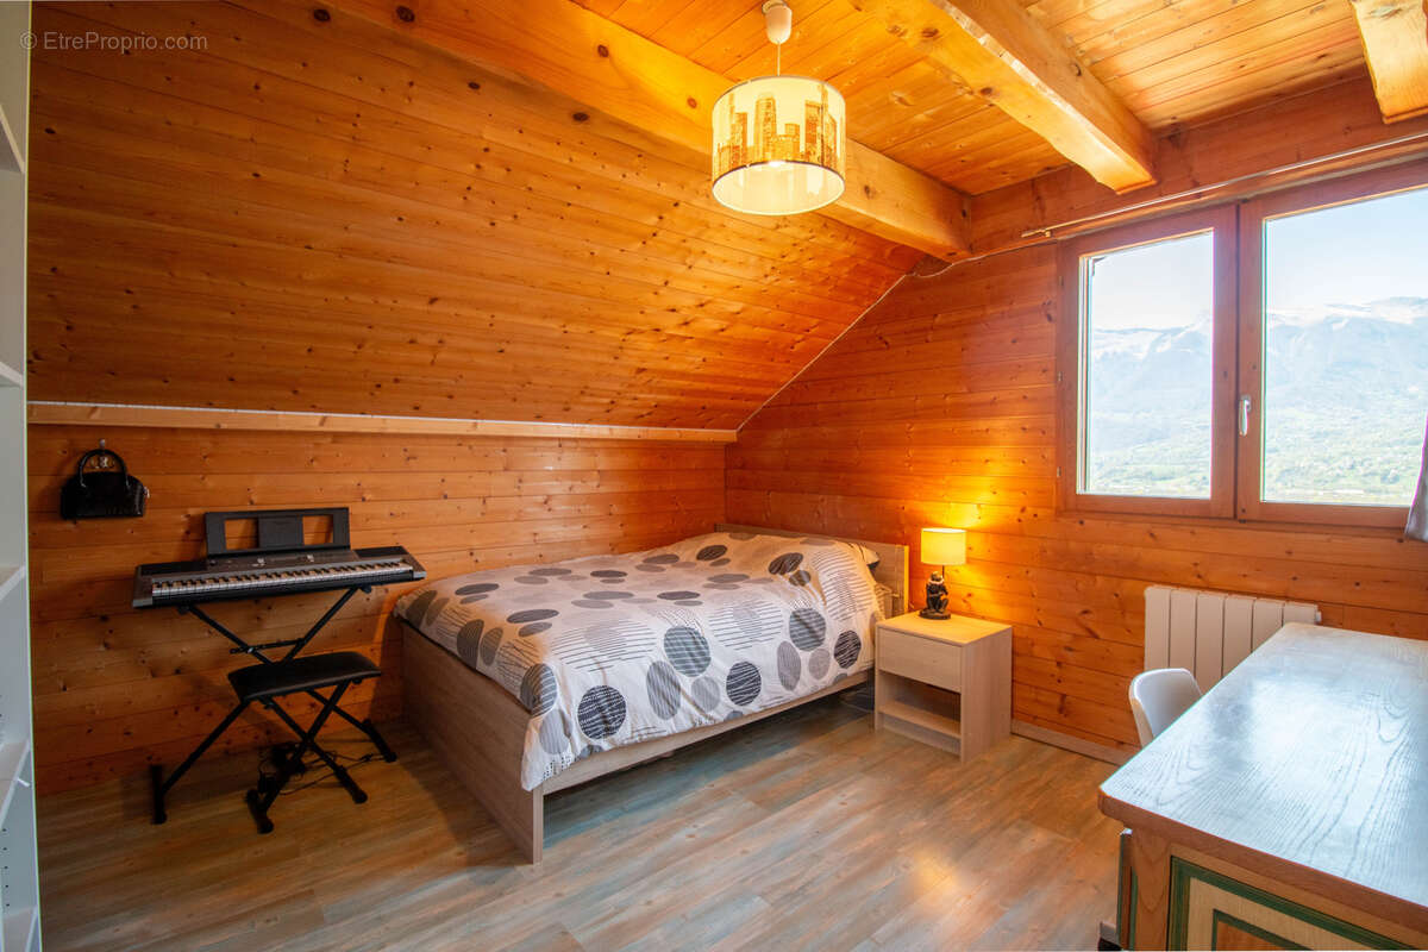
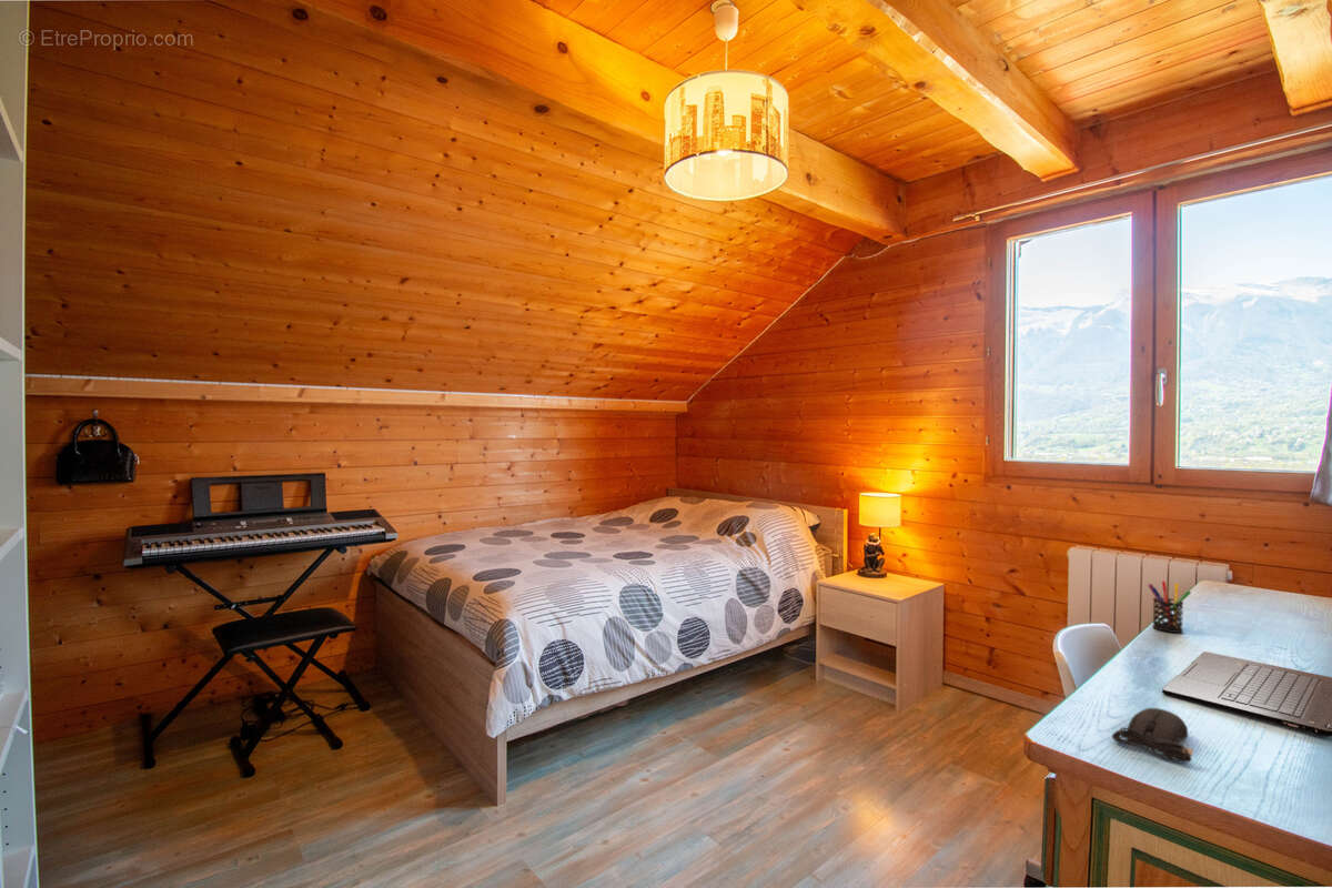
+ laptop (1255, 662)
+ computer mouse (1159, 727)
+ pen holder (1170, 605)
